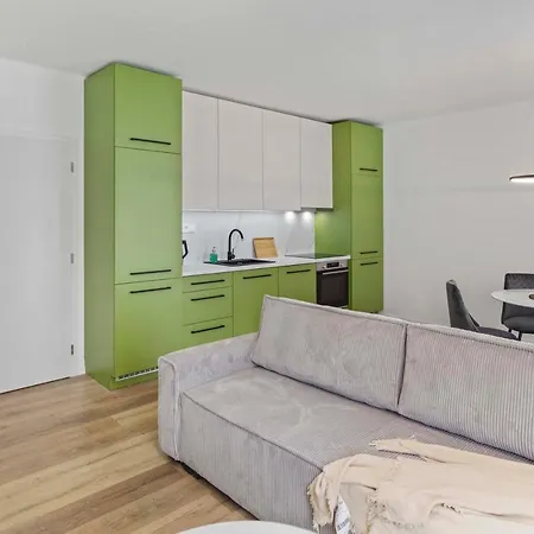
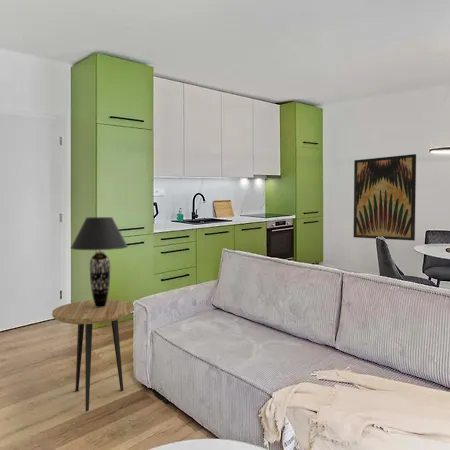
+ table lamp (99, 261)
+ wall art (383, 198)
+ side table (90, 353)
